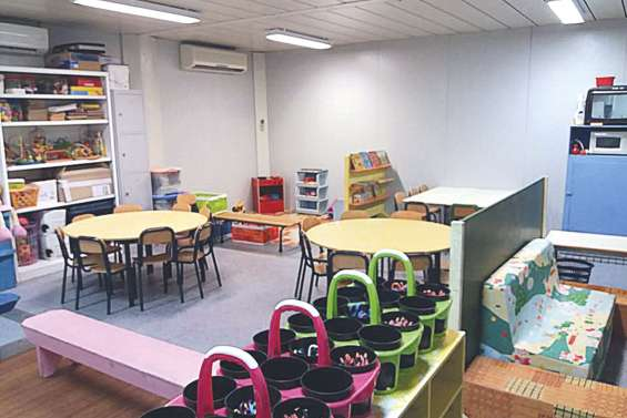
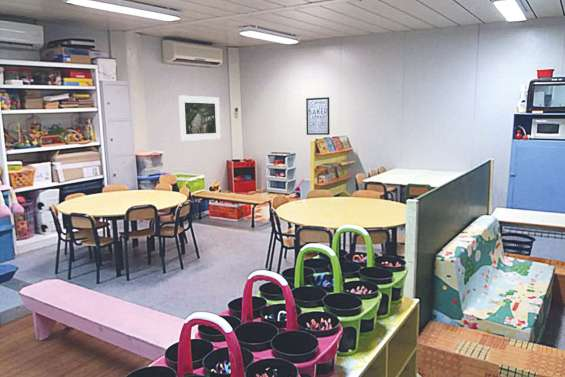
+ wall art (317, 116)
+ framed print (200, 118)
